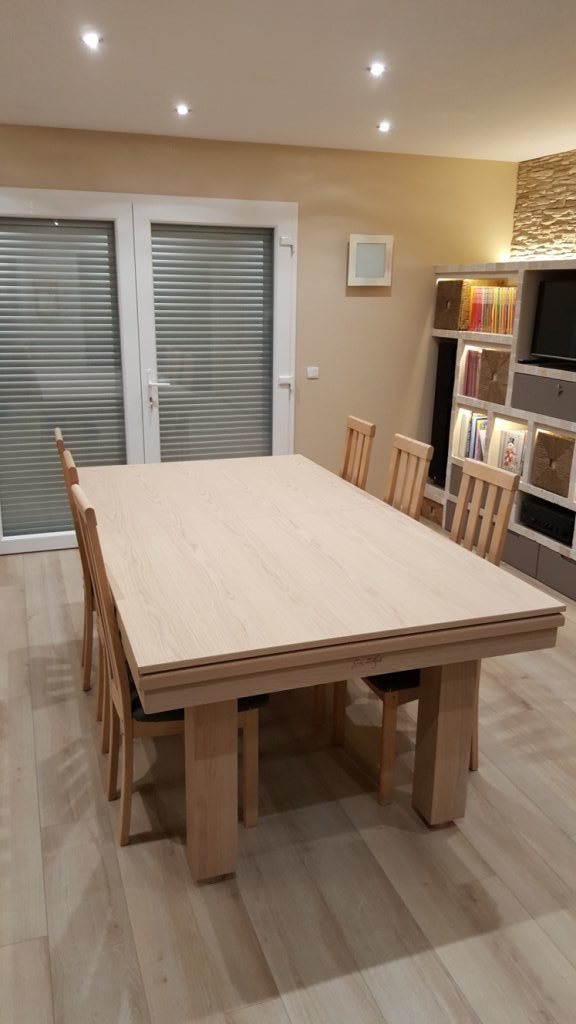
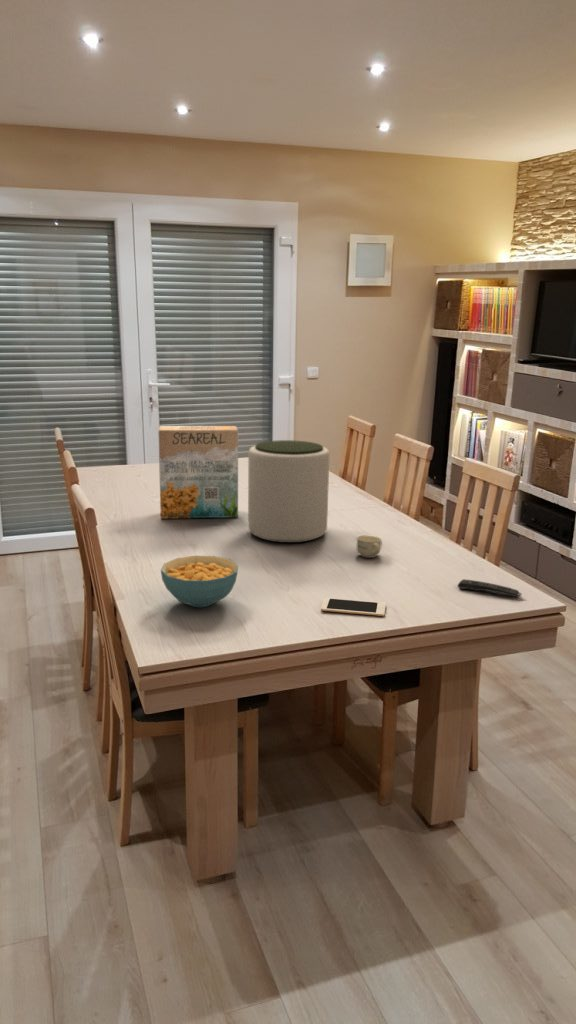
+ plant pot (288, 490)
+ cereal box (198, 472)
+ cereal bowl (200, 585)
+ cup (369, 548)
+ remote control (489, 588)
+ cell phone (353, 606)
